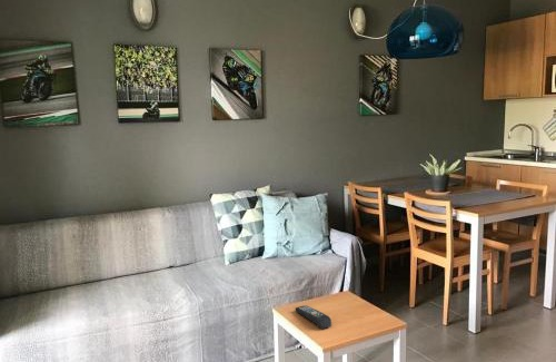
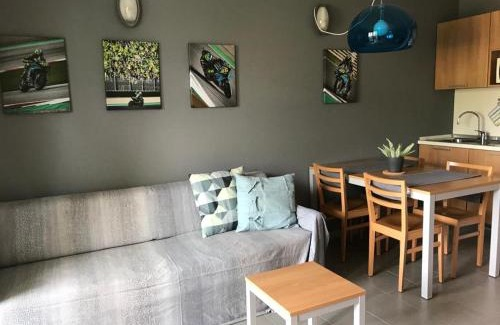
- remote control (312, 314)
